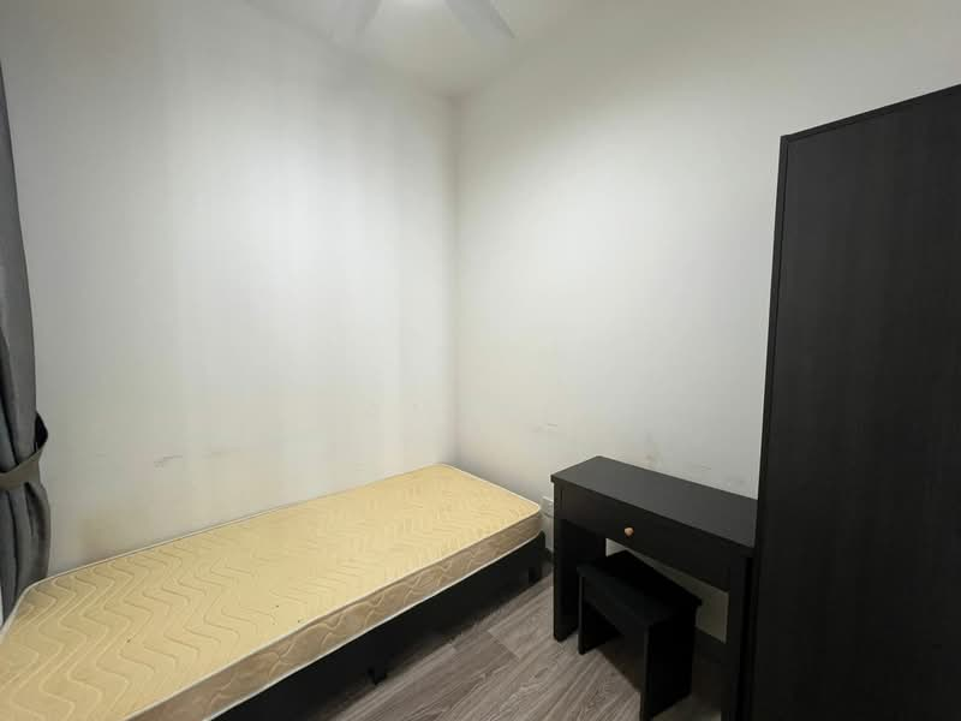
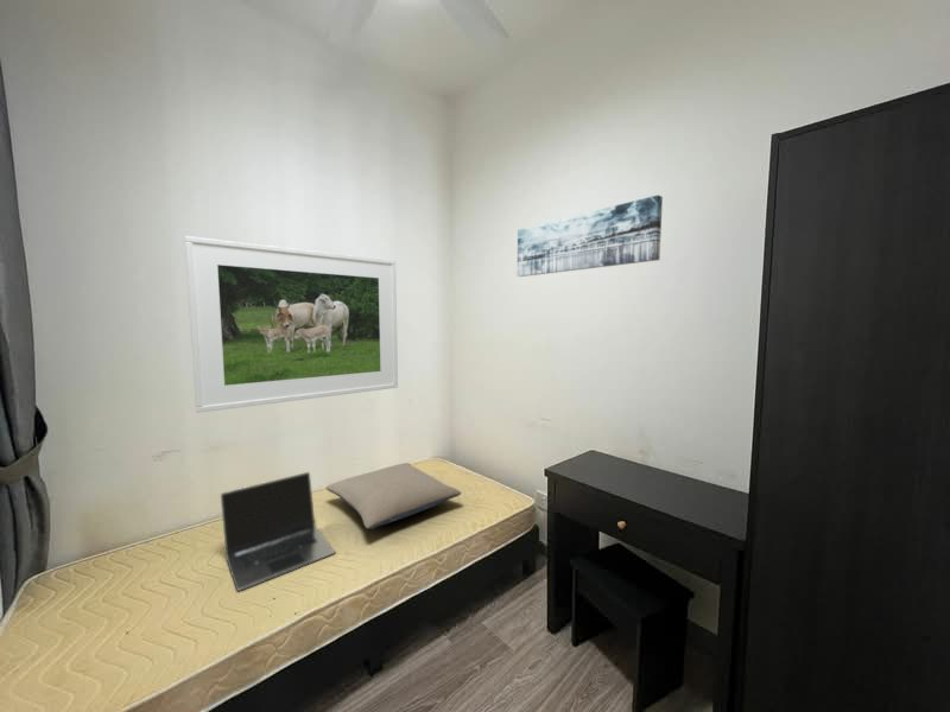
+ laptop (278, 523)
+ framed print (310, 325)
+ pillow (392, 490)
+ wall art (578, 242)
